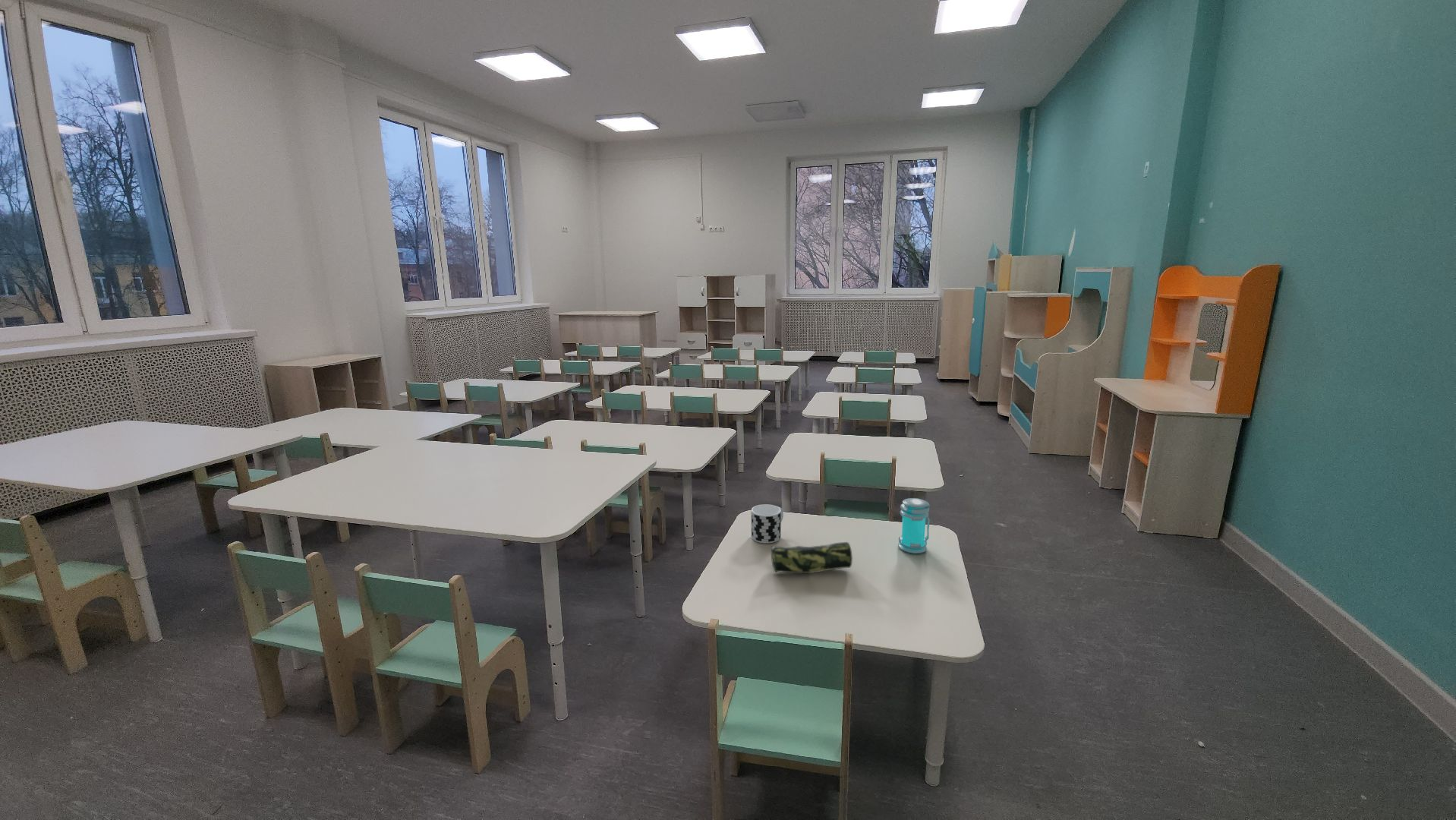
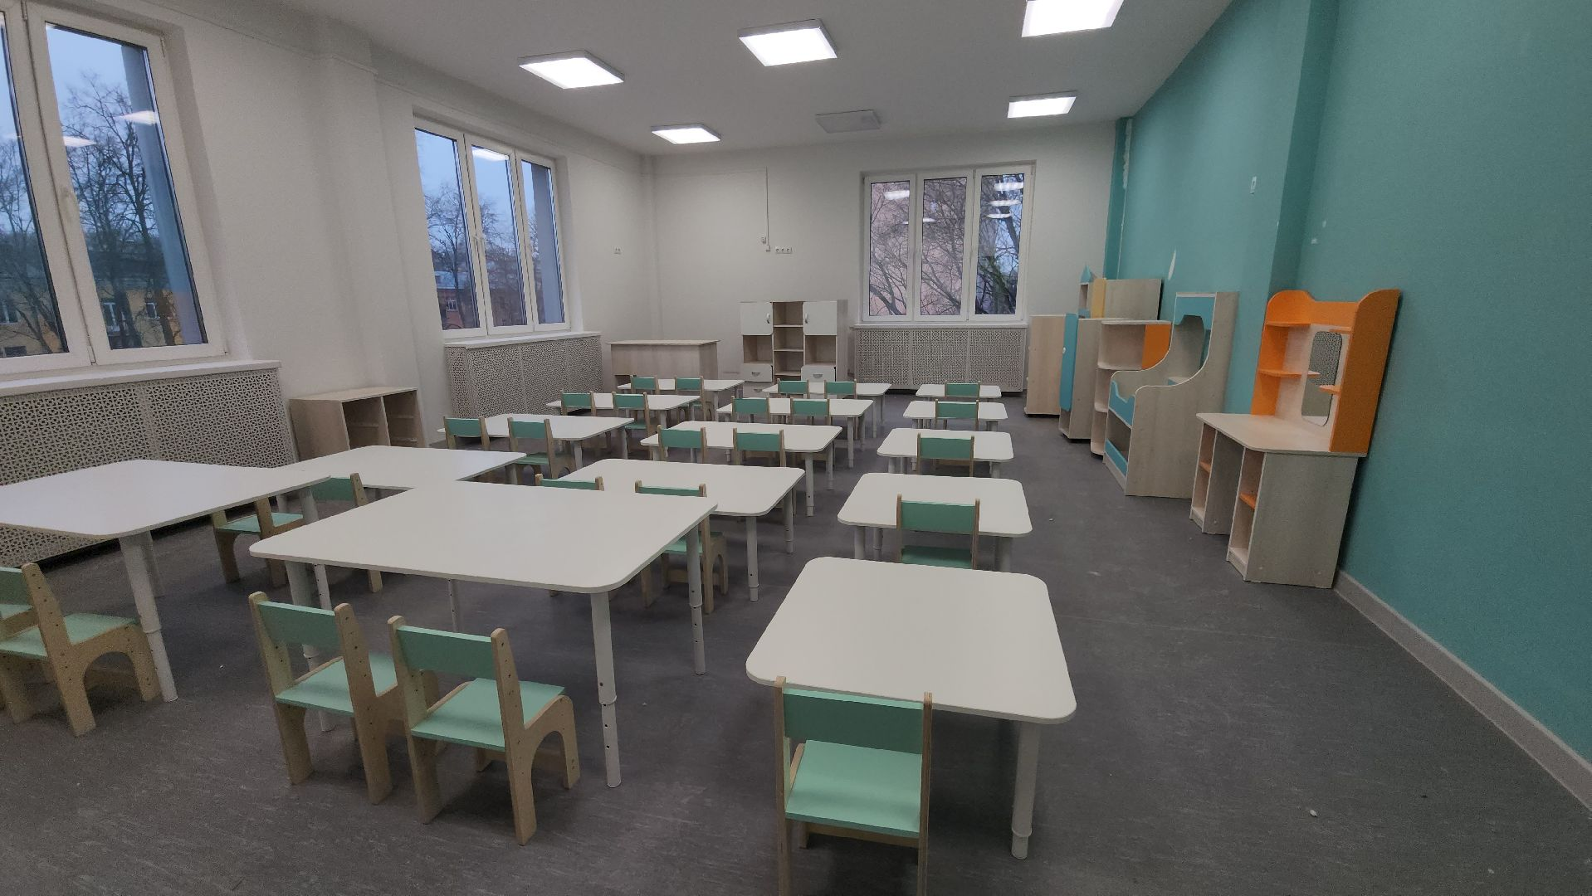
- jar (914, 524)
- pencil case (808, 557)
- cup (769, 522)
